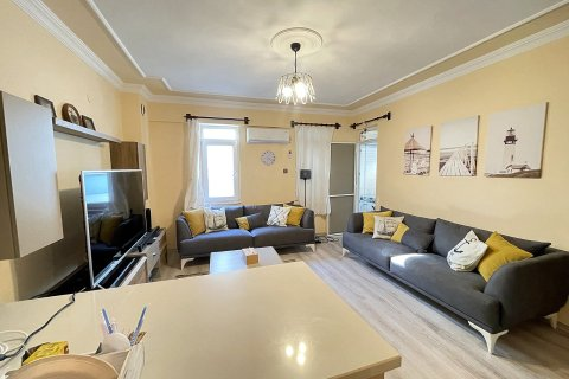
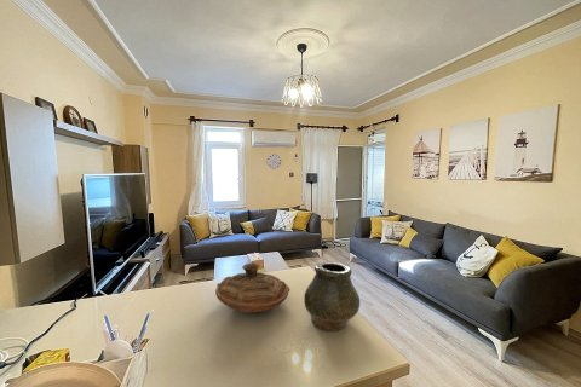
+ decorative bowl (253, 285)
+ vase (330, 294)
